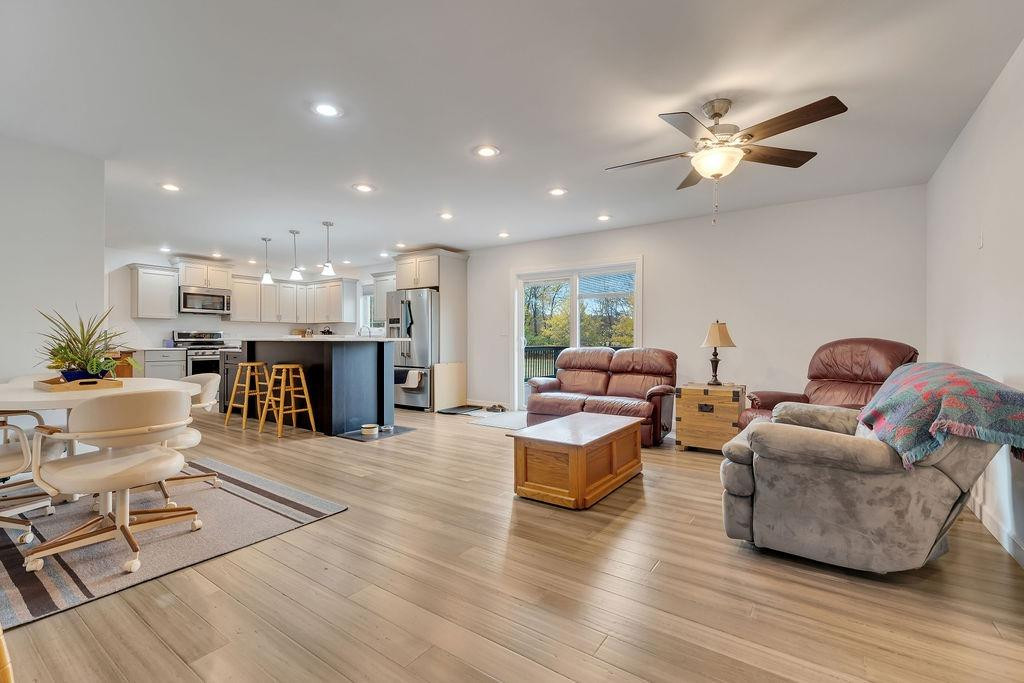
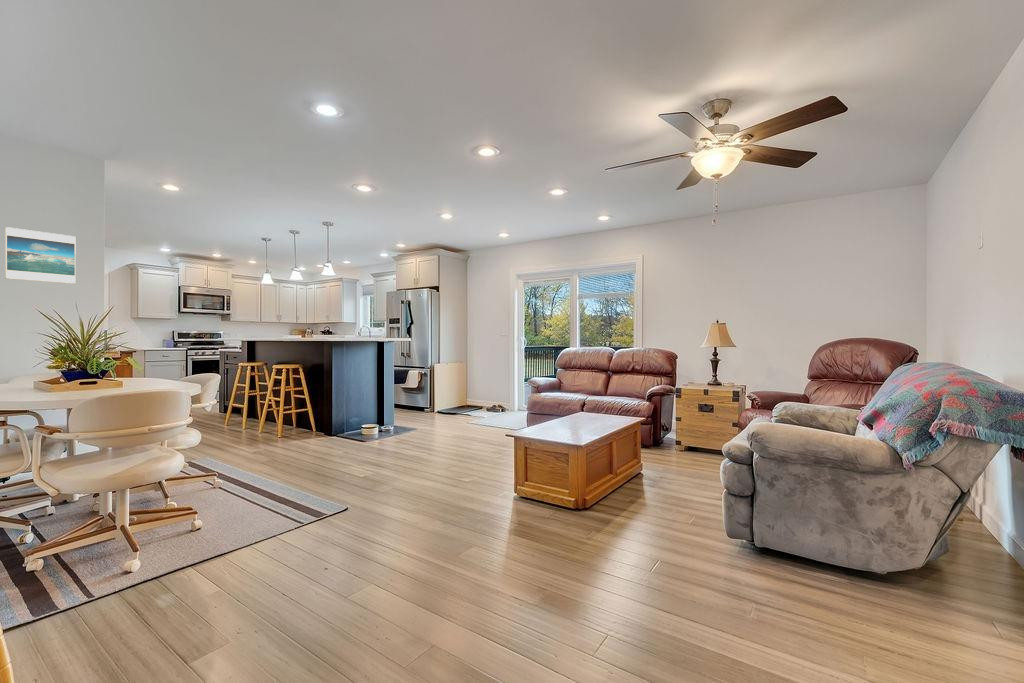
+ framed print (41, 256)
